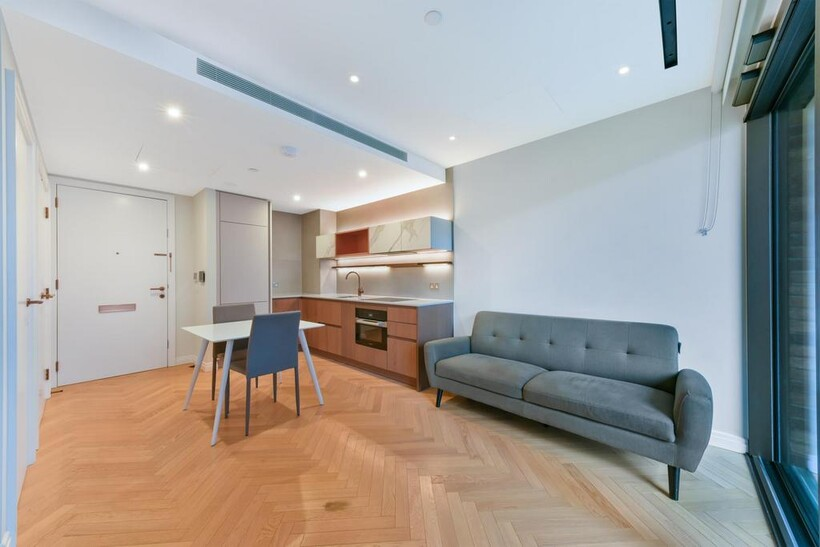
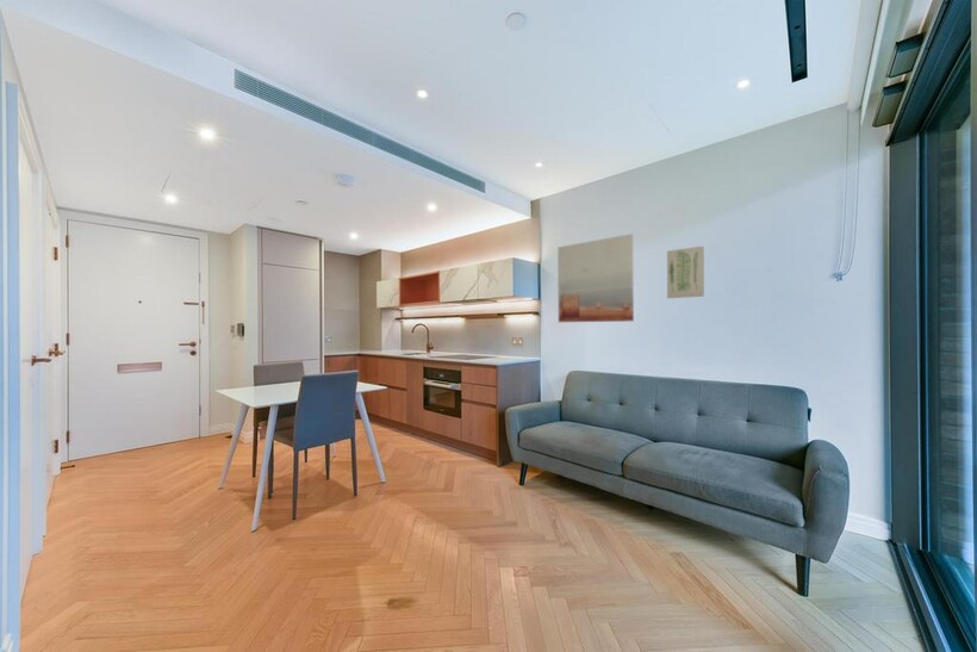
+ wall art (592, 281)
+ wall art (685, 273)
